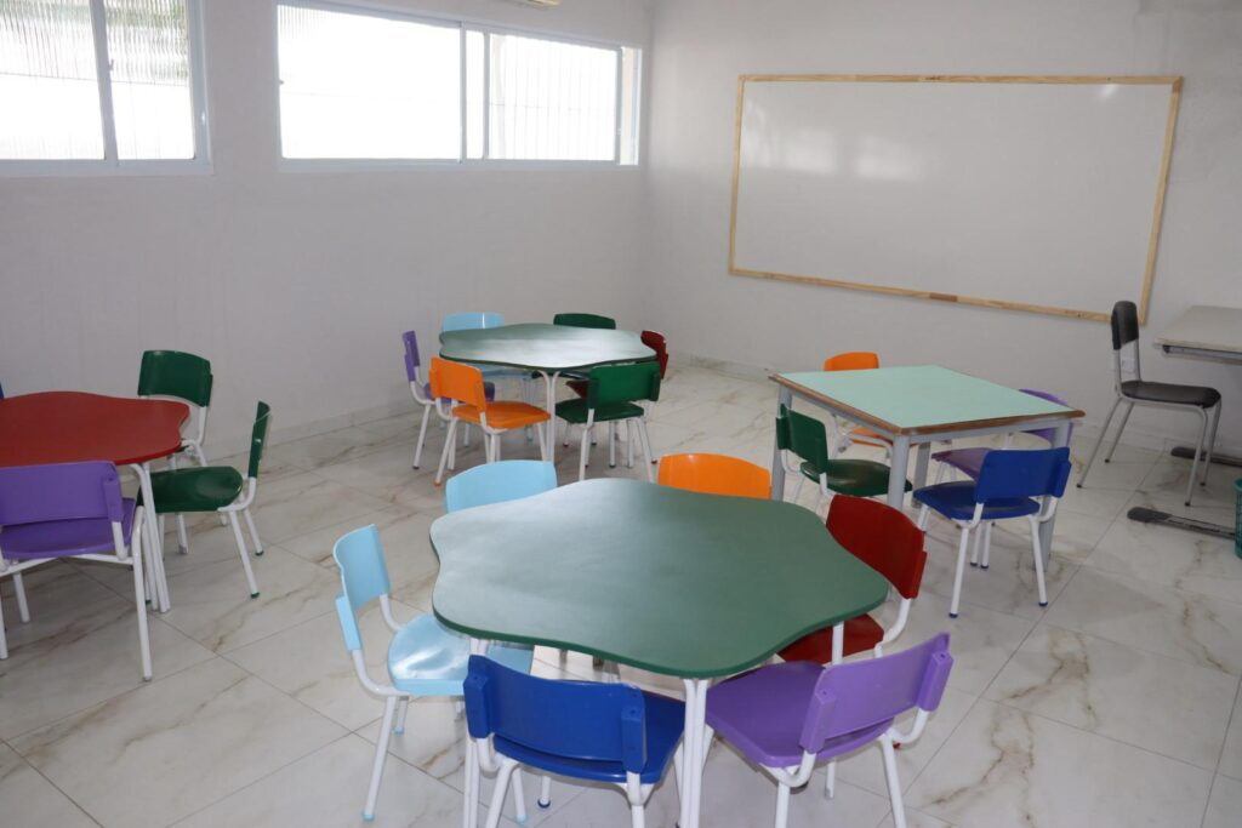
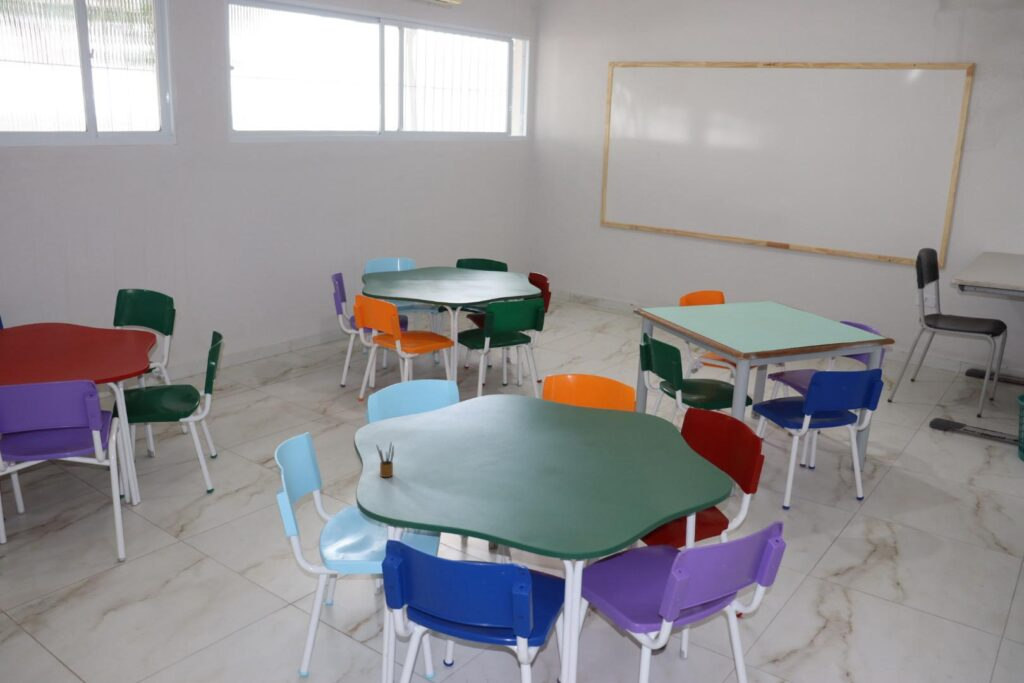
+ pencil box (386, 459)
